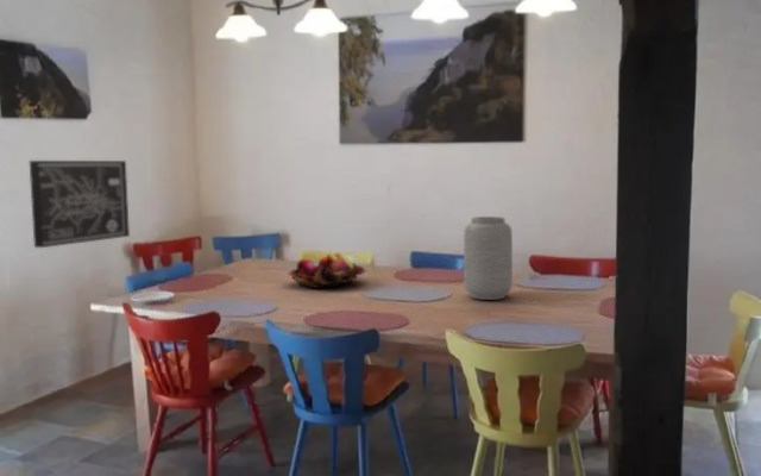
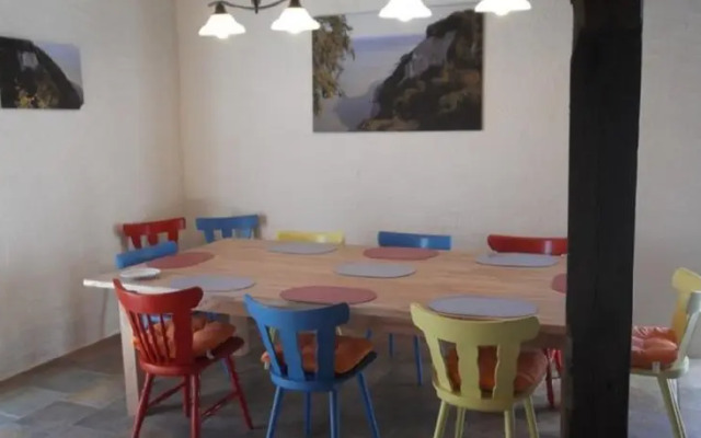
- wall art (82, 201)
- vase (488, 257)
- fruit basket (328, 269)
